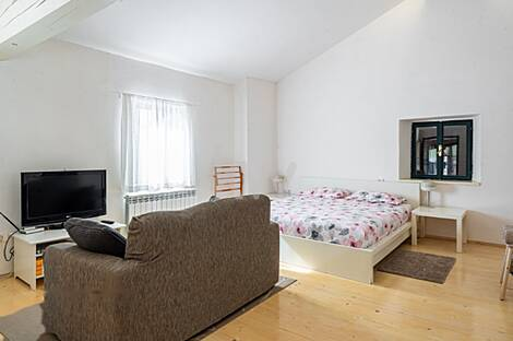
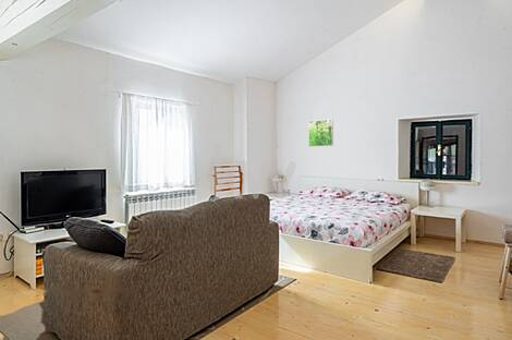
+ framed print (320, 133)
